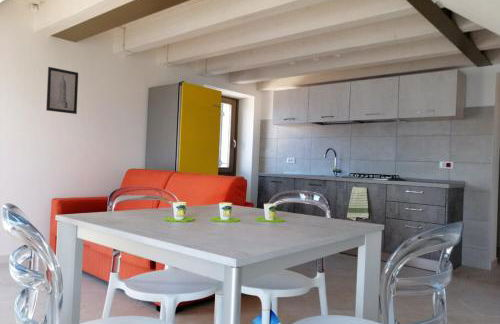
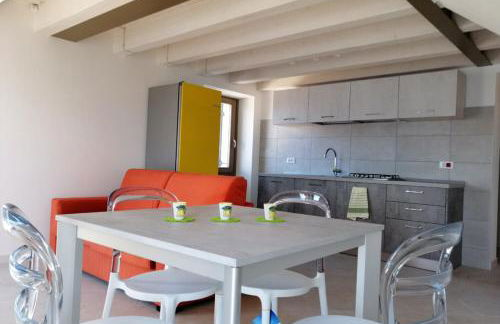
- wall art (62, 91)
